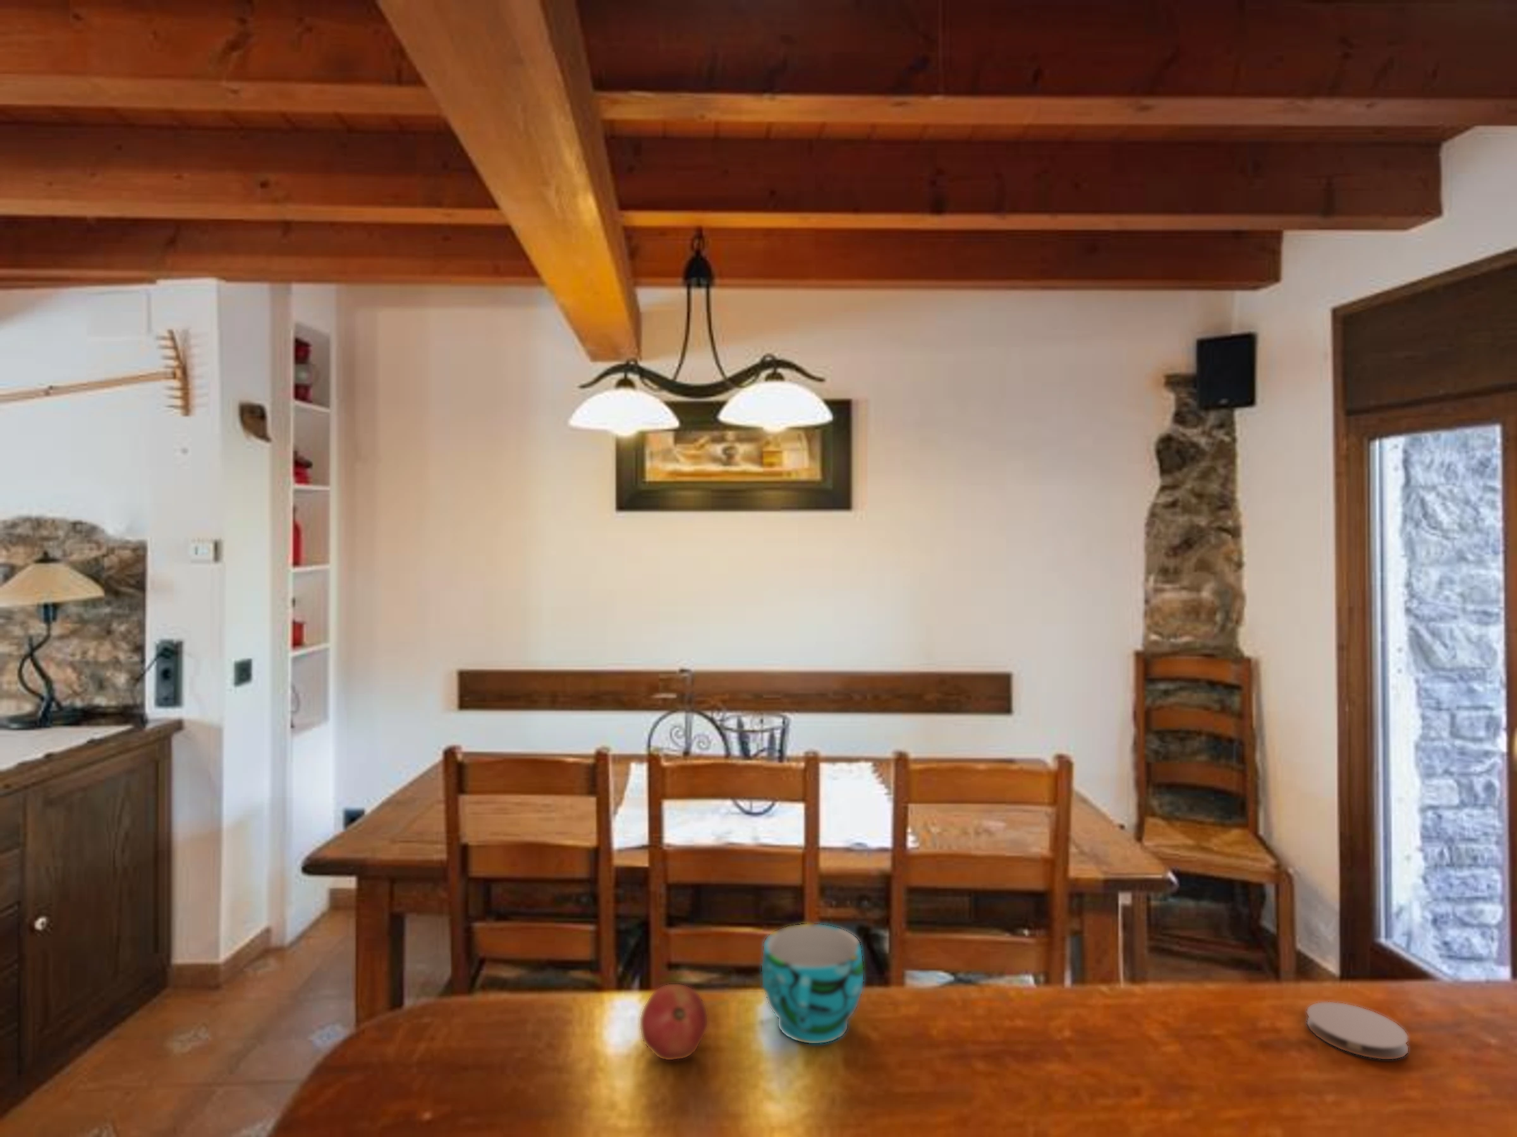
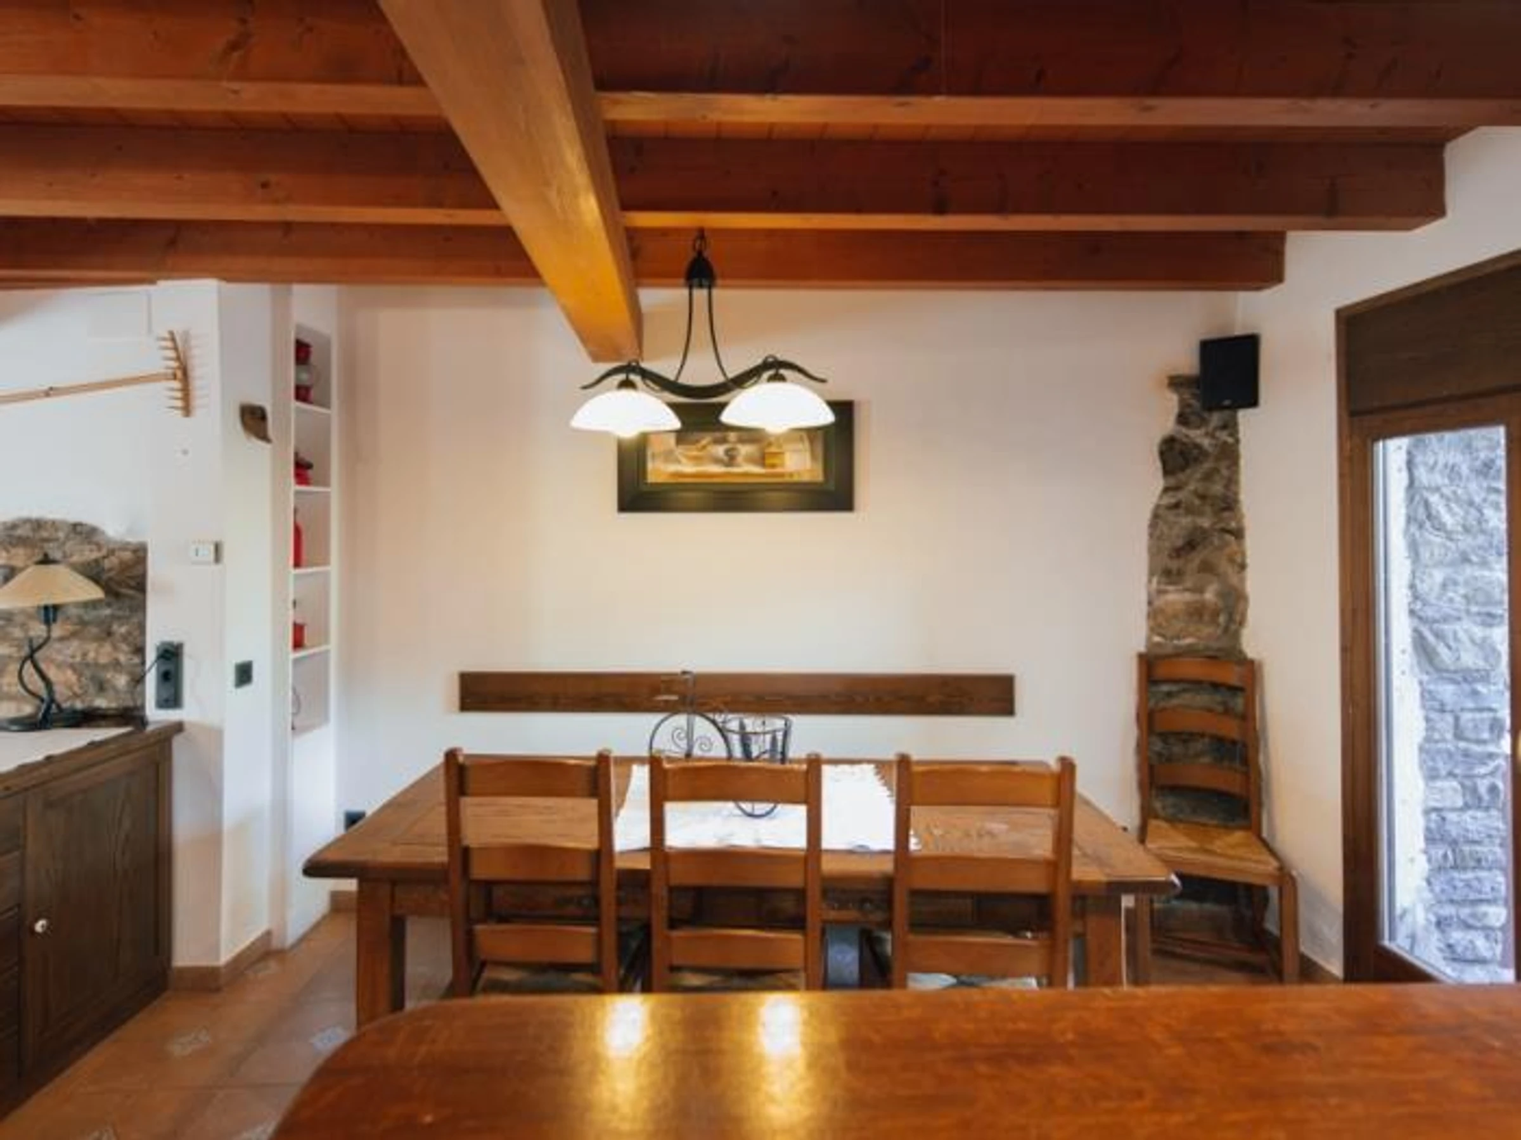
- fruit (672, 1020)
- coaster (1356, 1030)
- cup (815, 988)
